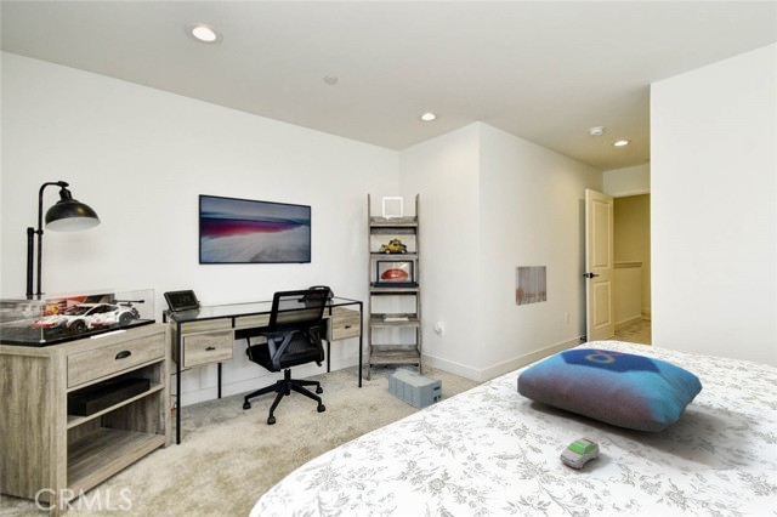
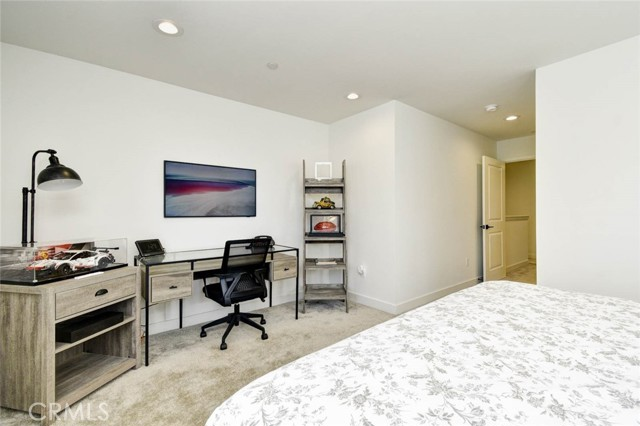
- wall art (532, 284)
- storage bin (410, 385)
- toy car (579, 450)
- cushion (605, 380)
